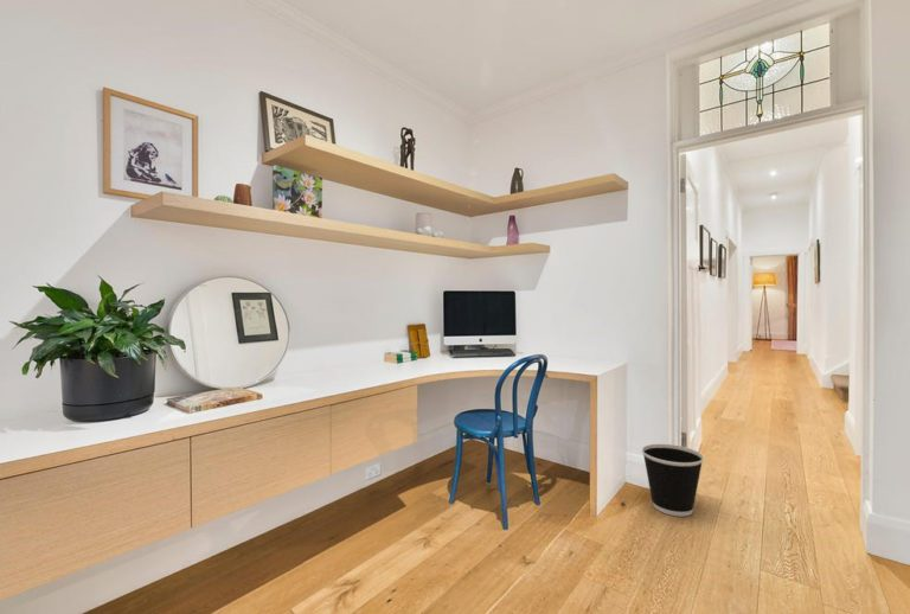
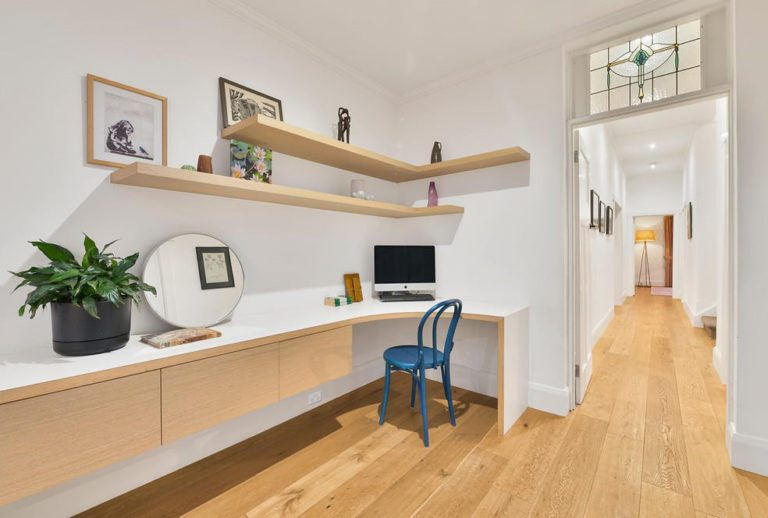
- wastebasket (672, 480)
